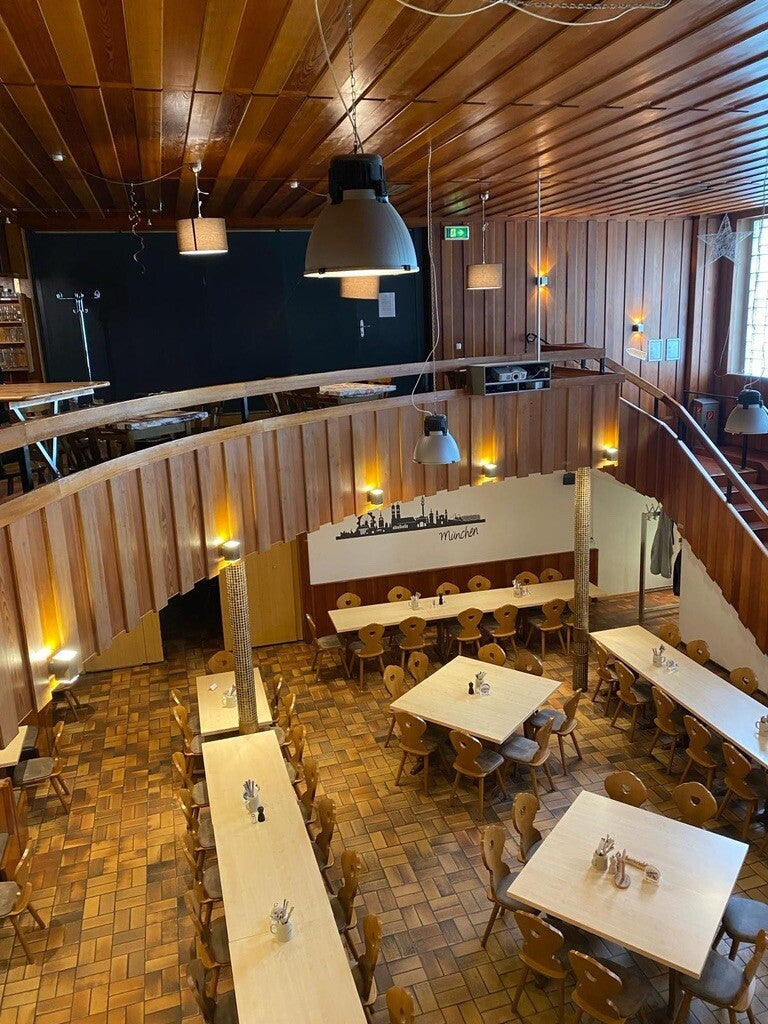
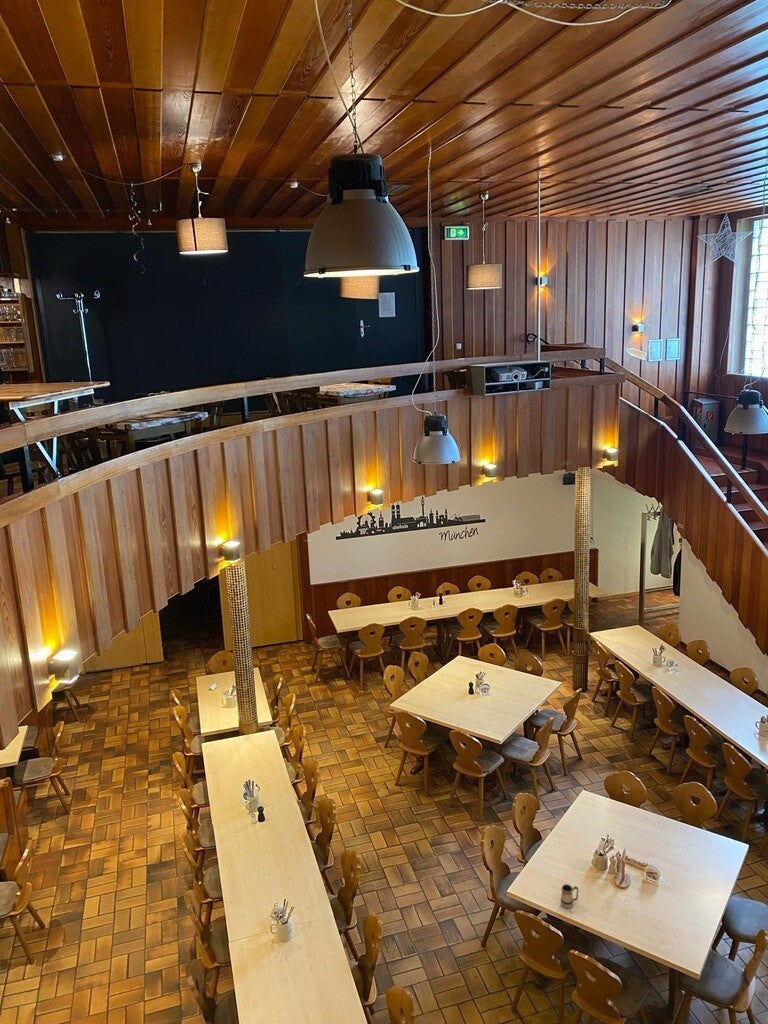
+ beer mug (569, 895)
